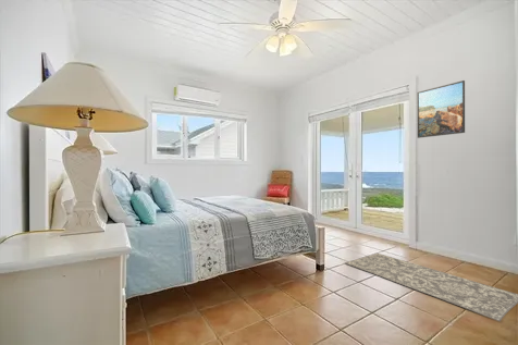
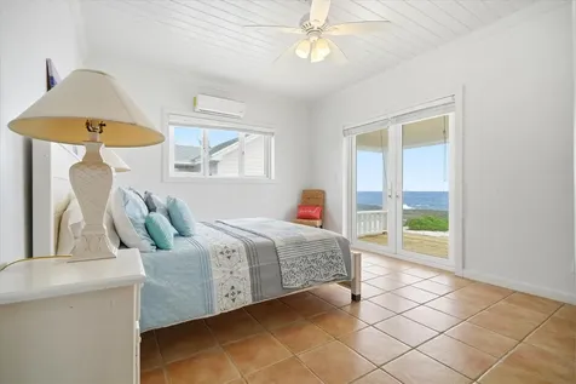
- rug (420, 276)
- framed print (439, 111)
